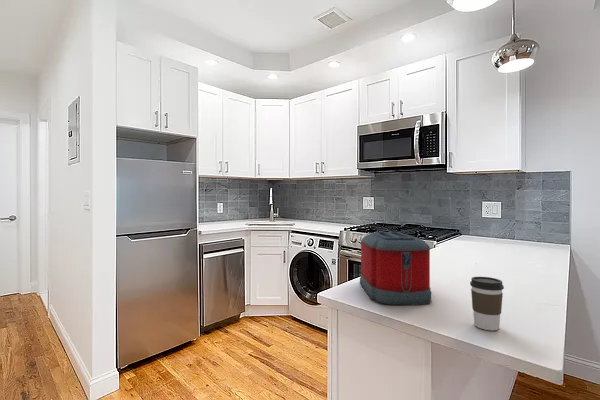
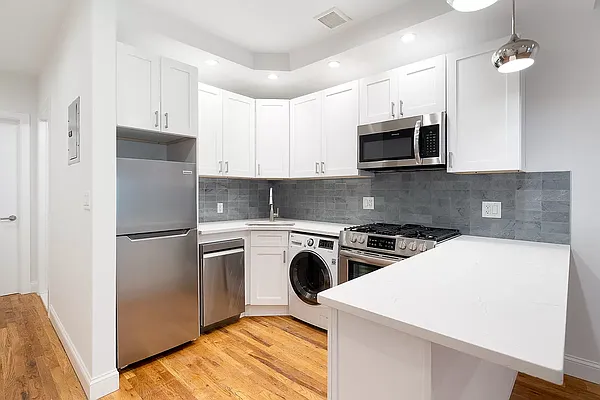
- toaster (393, 262)
- coffee cup (486, 302)
